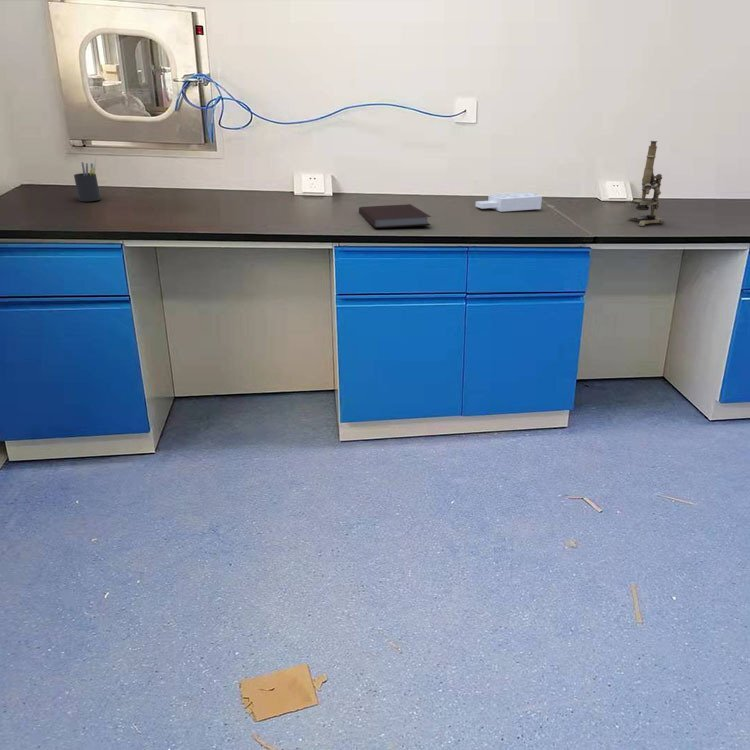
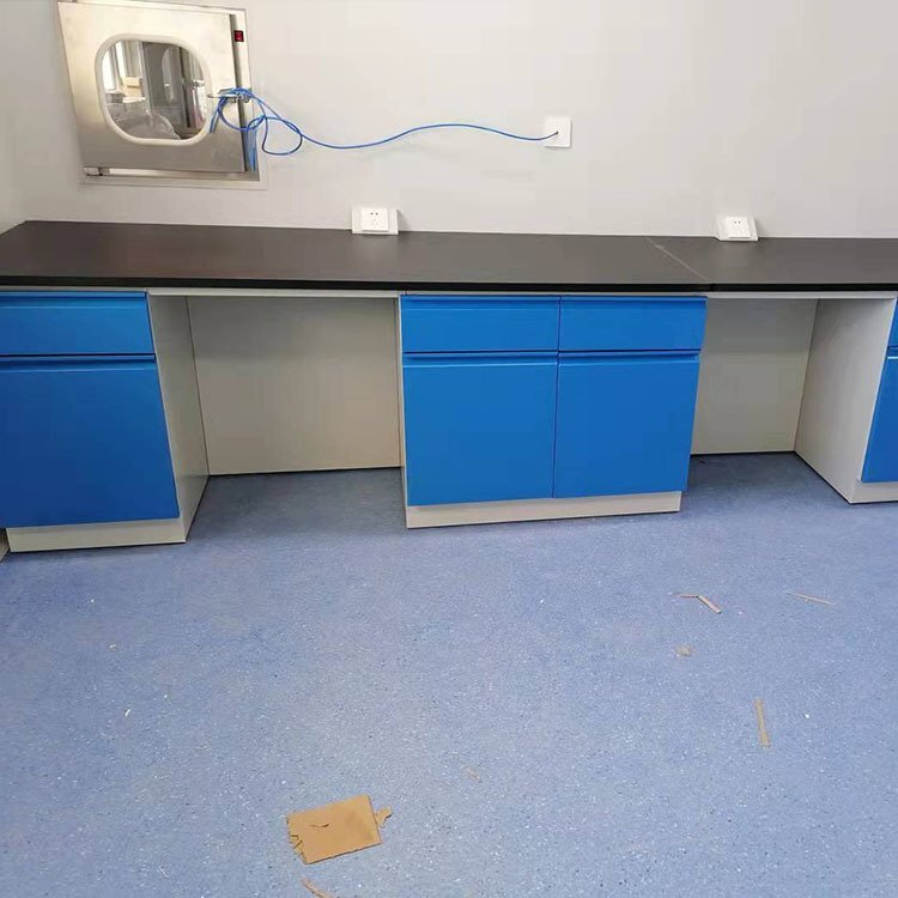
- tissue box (507, 201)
- notebook (393, 215)
- microscope (653, 182)
- pen holder (87, 178)
